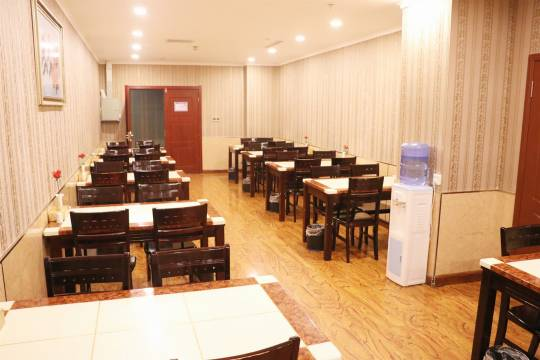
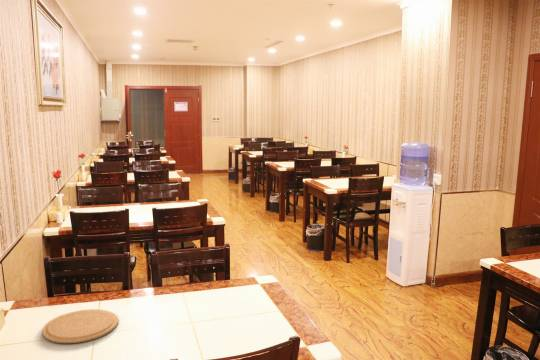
+ plate (81, 324)
